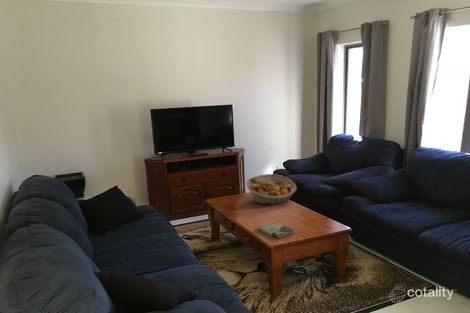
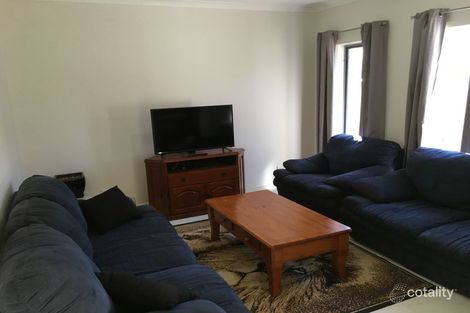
- fruit basket (271, 189)
- book (275, 229)
